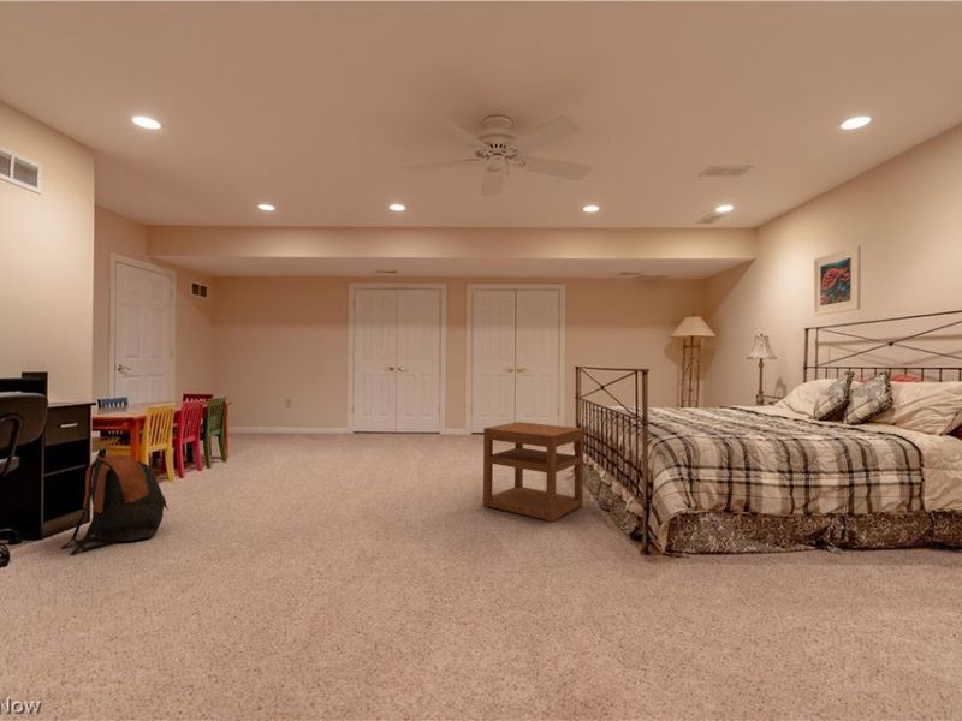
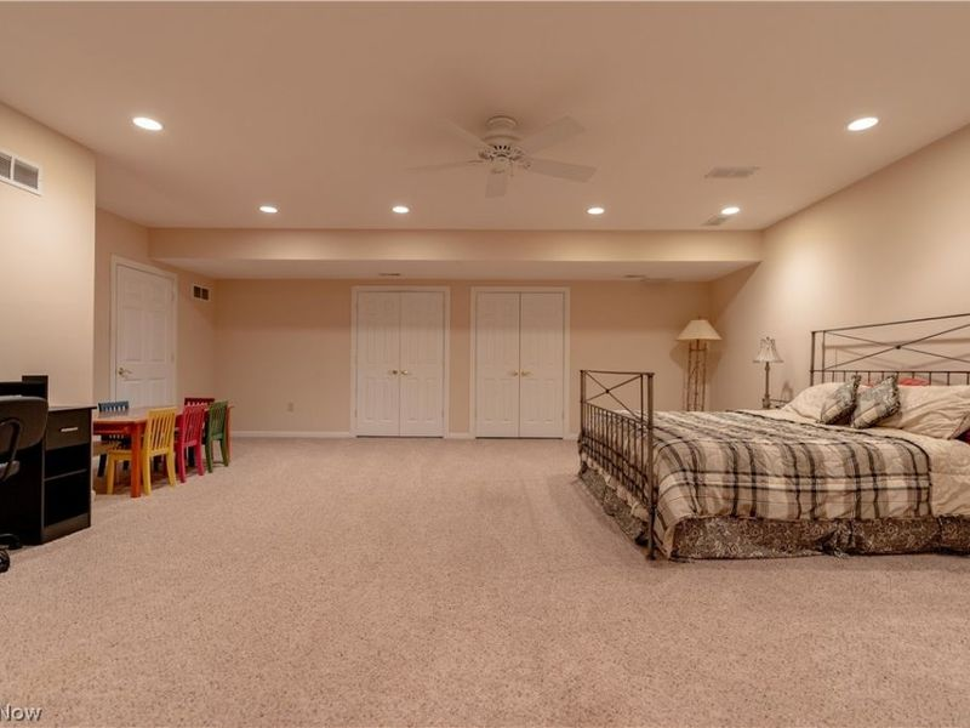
- backpack (118, 493)
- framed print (835, 282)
- nightstand (533, 466)
